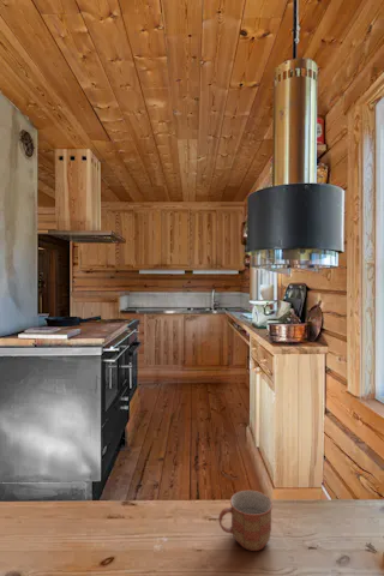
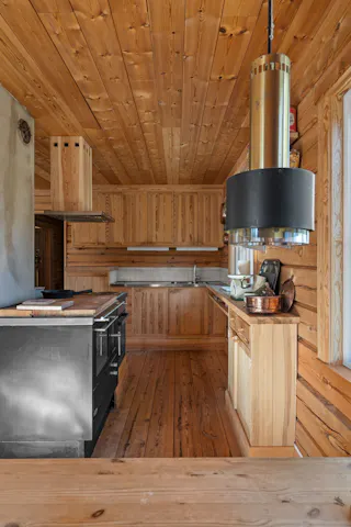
- mug (245, 521)
